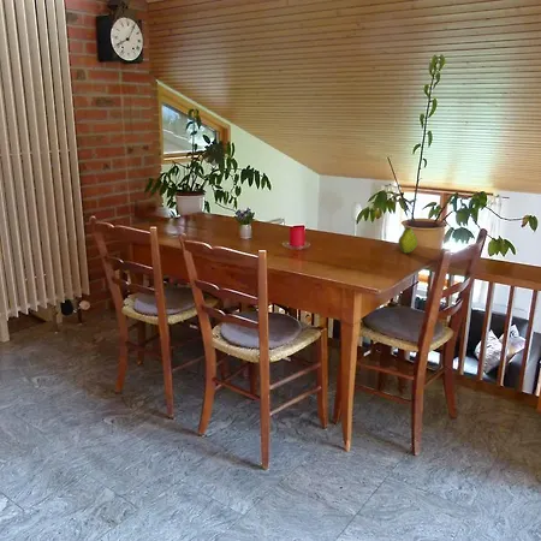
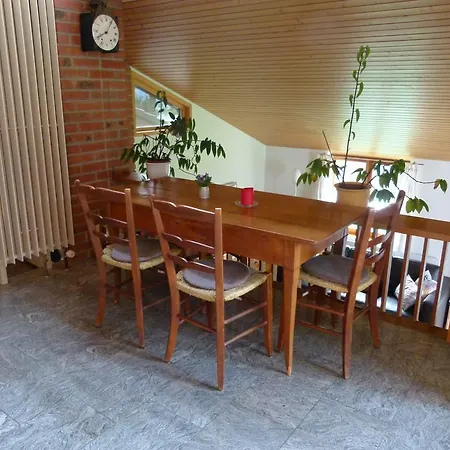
- fruit (408, 239)
